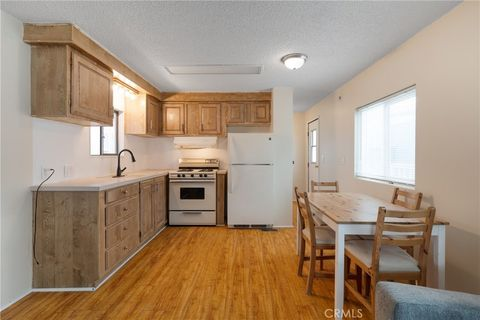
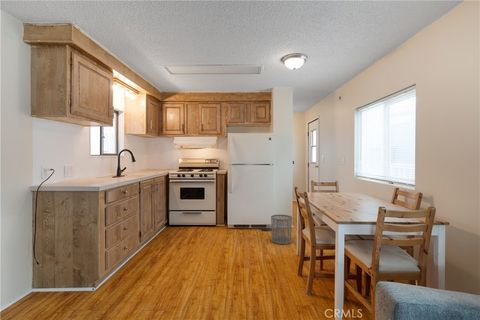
+ waste bin (281, 229)
